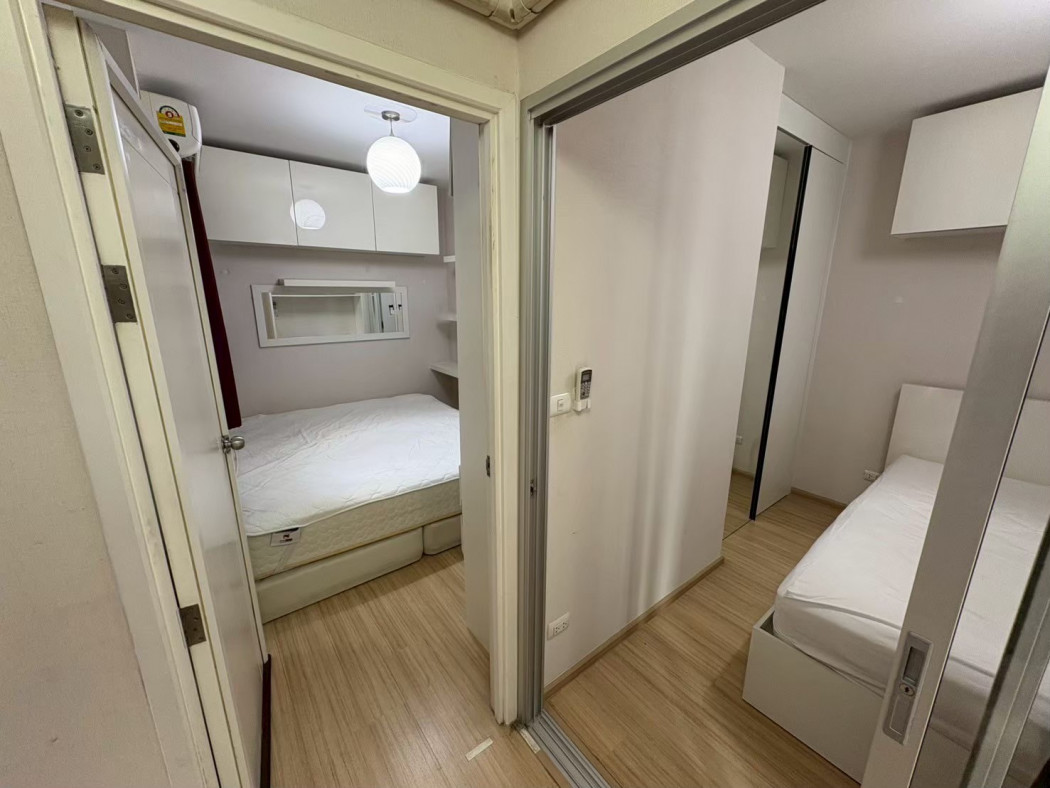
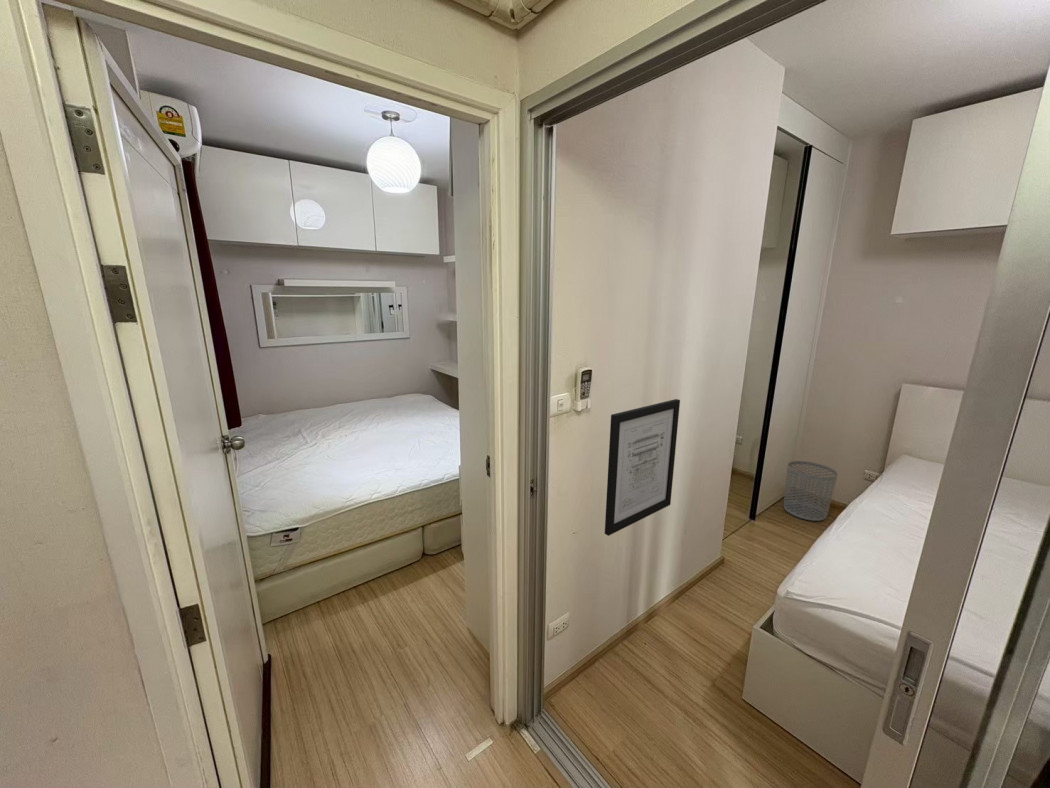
+ wall art (643, 464)
+ waste bin (808, 490)
